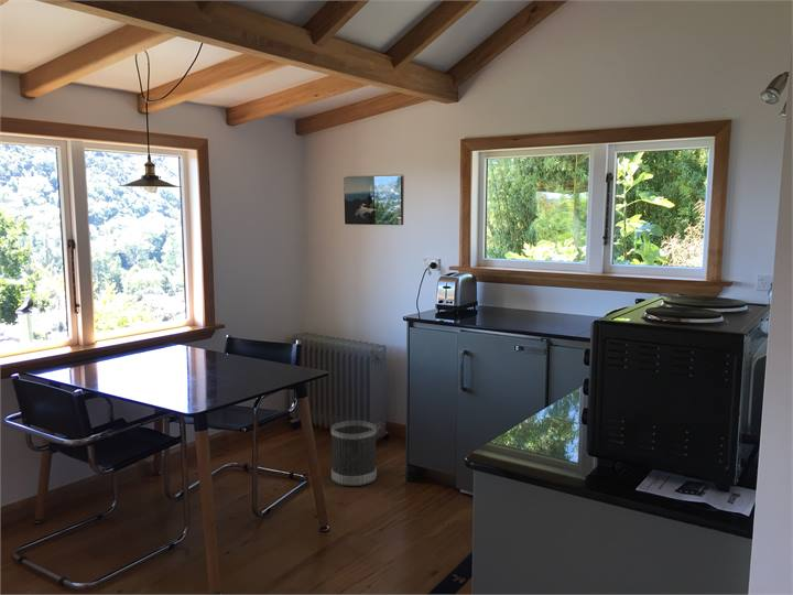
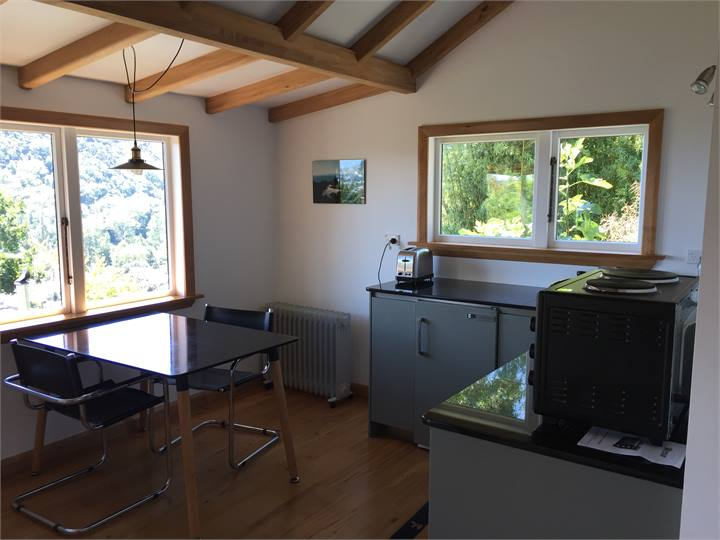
- wastebasket (352, 452)
